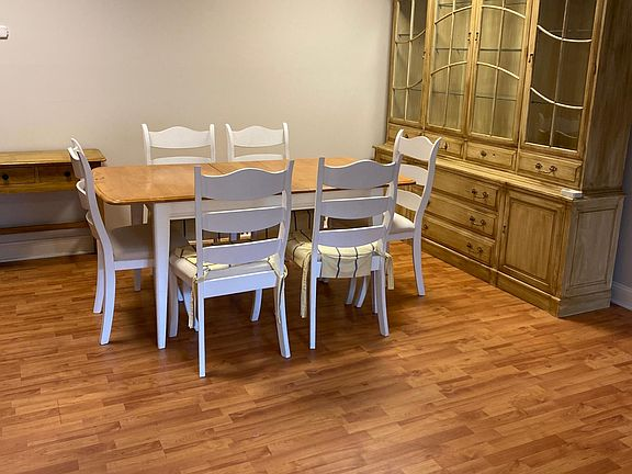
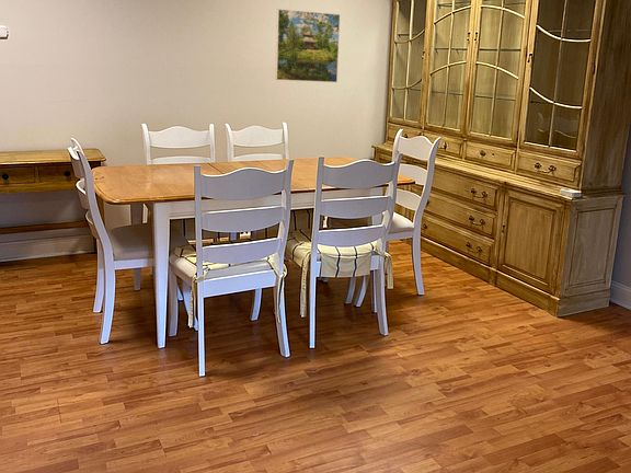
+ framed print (308, 46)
